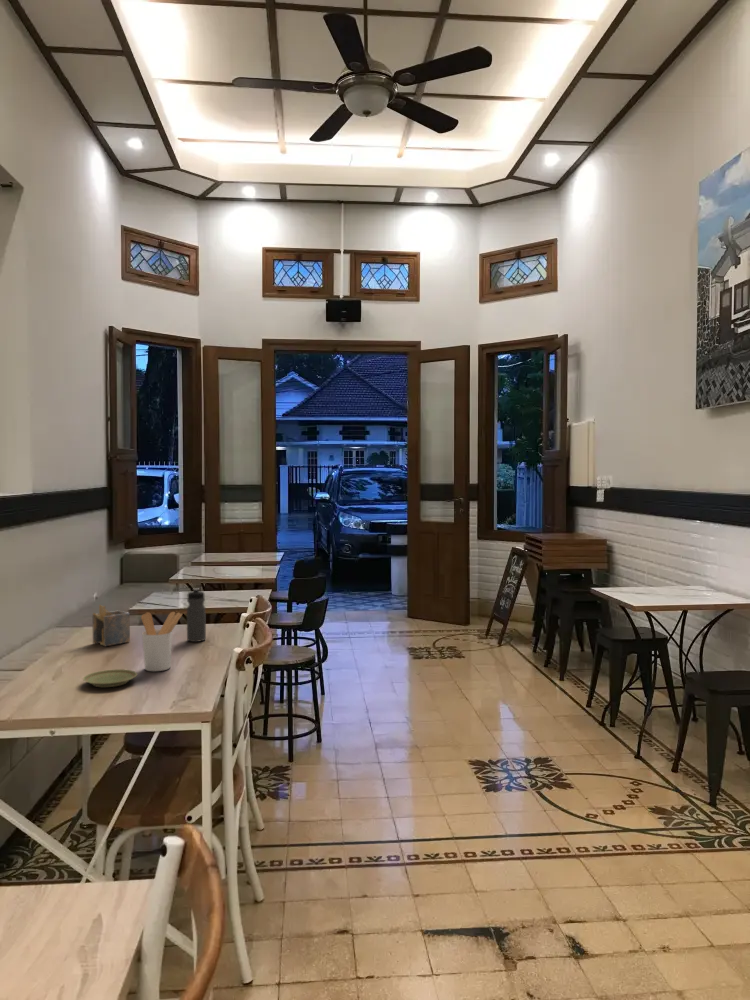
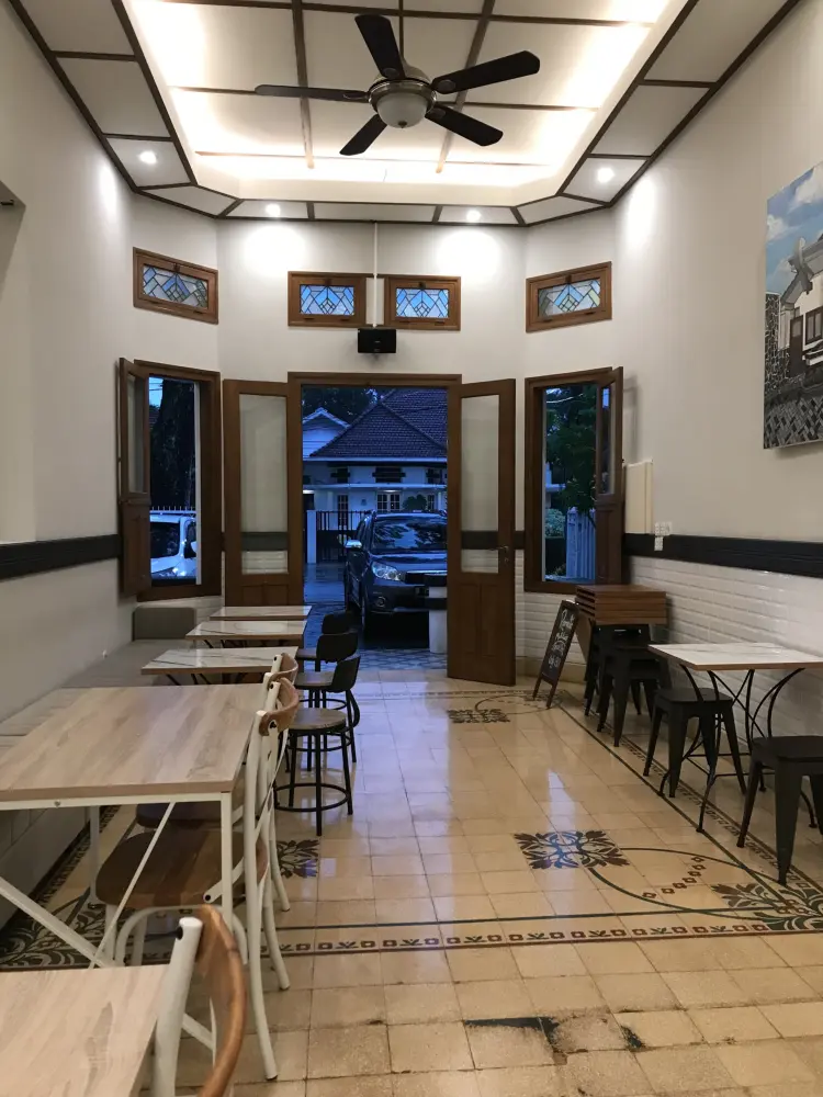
- napkin holder (111, 622)
- plate (110, 679)
- utensil holder (163, 639)
- water bottle (196, 614)
